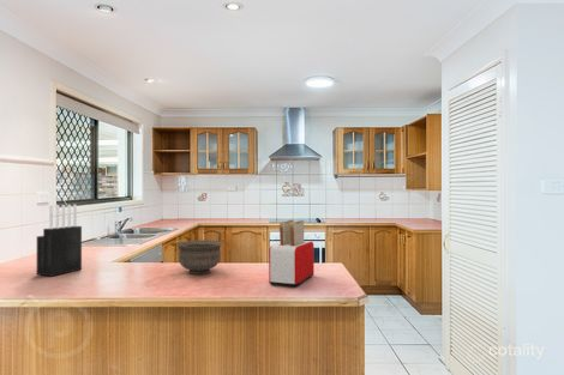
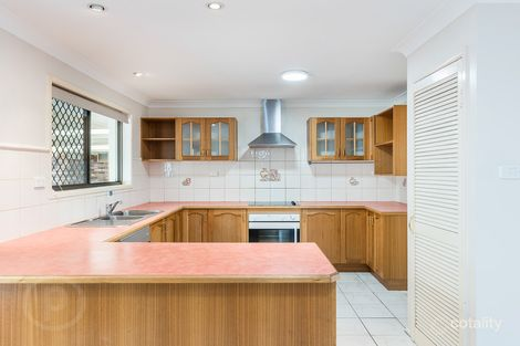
- knife block (58, 237)
- bowl (199, 256)
- toaster (293, 249)
